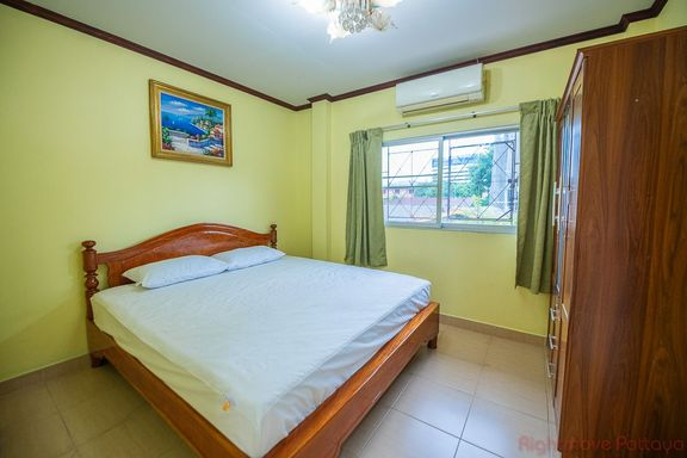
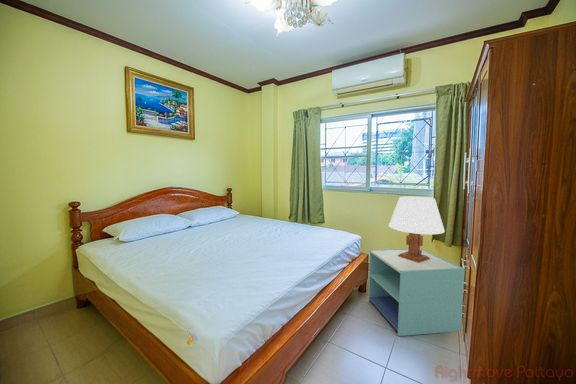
+ nightstand (410, 286)
+ table lamp (415, 227)
